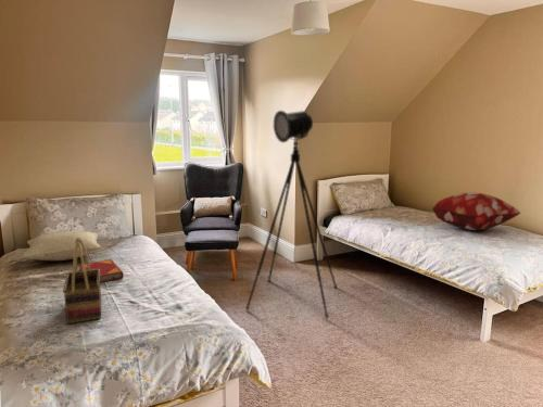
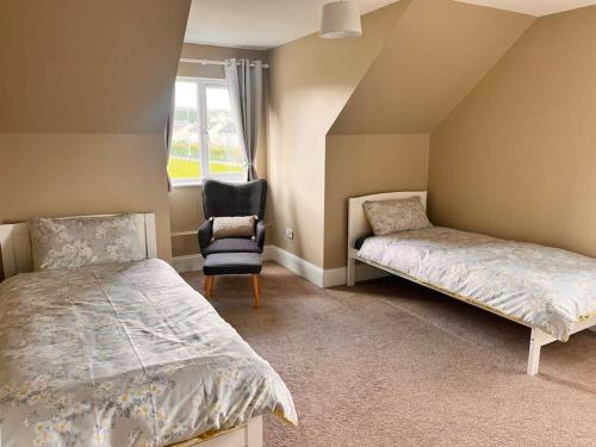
- decorative pillow (475, 211)
- pillow (63, 244)
- lamp (286, 204)
- hardback book (100, 270)
- woven basket (81, 275)
